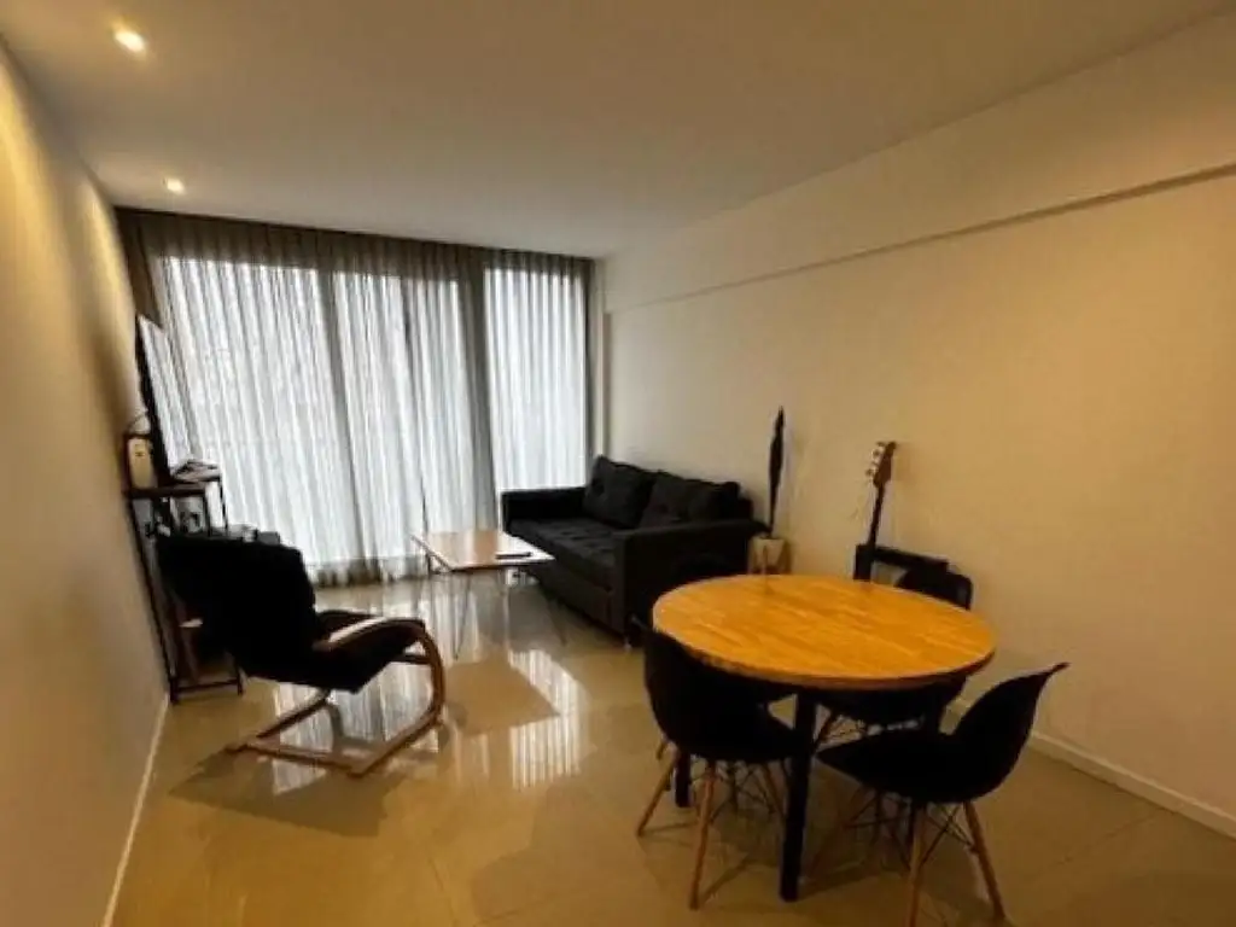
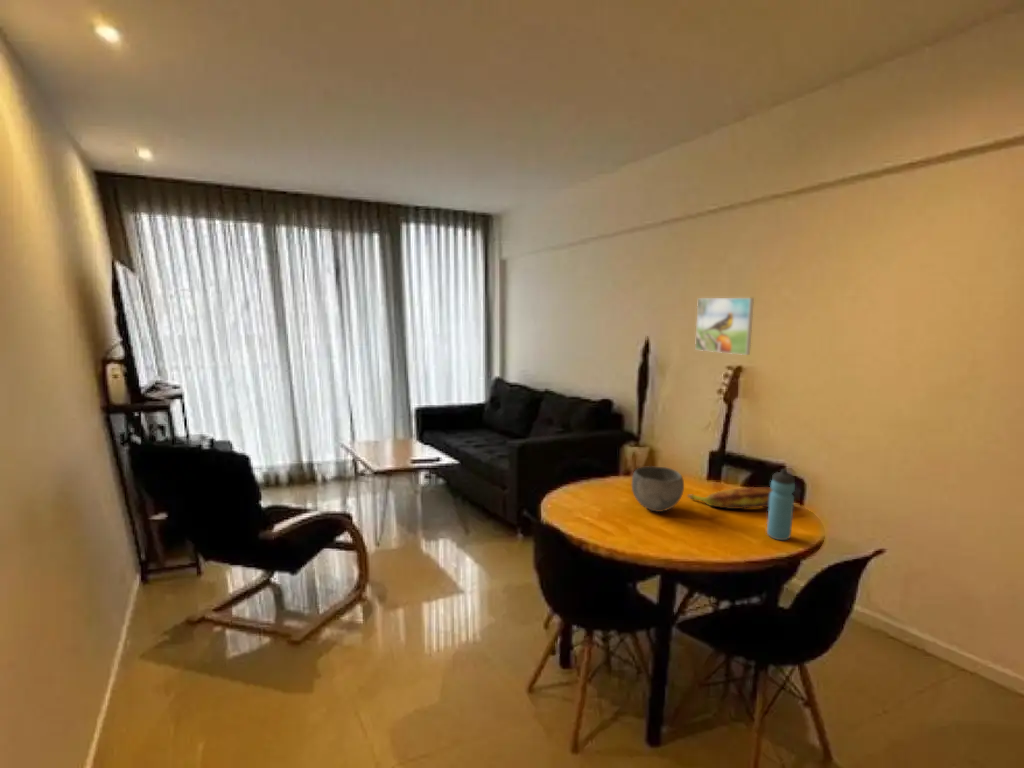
+ banana (739, 493)
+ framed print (722, 325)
+ bowl (657, 490)
+ water bottle (781, 503)
